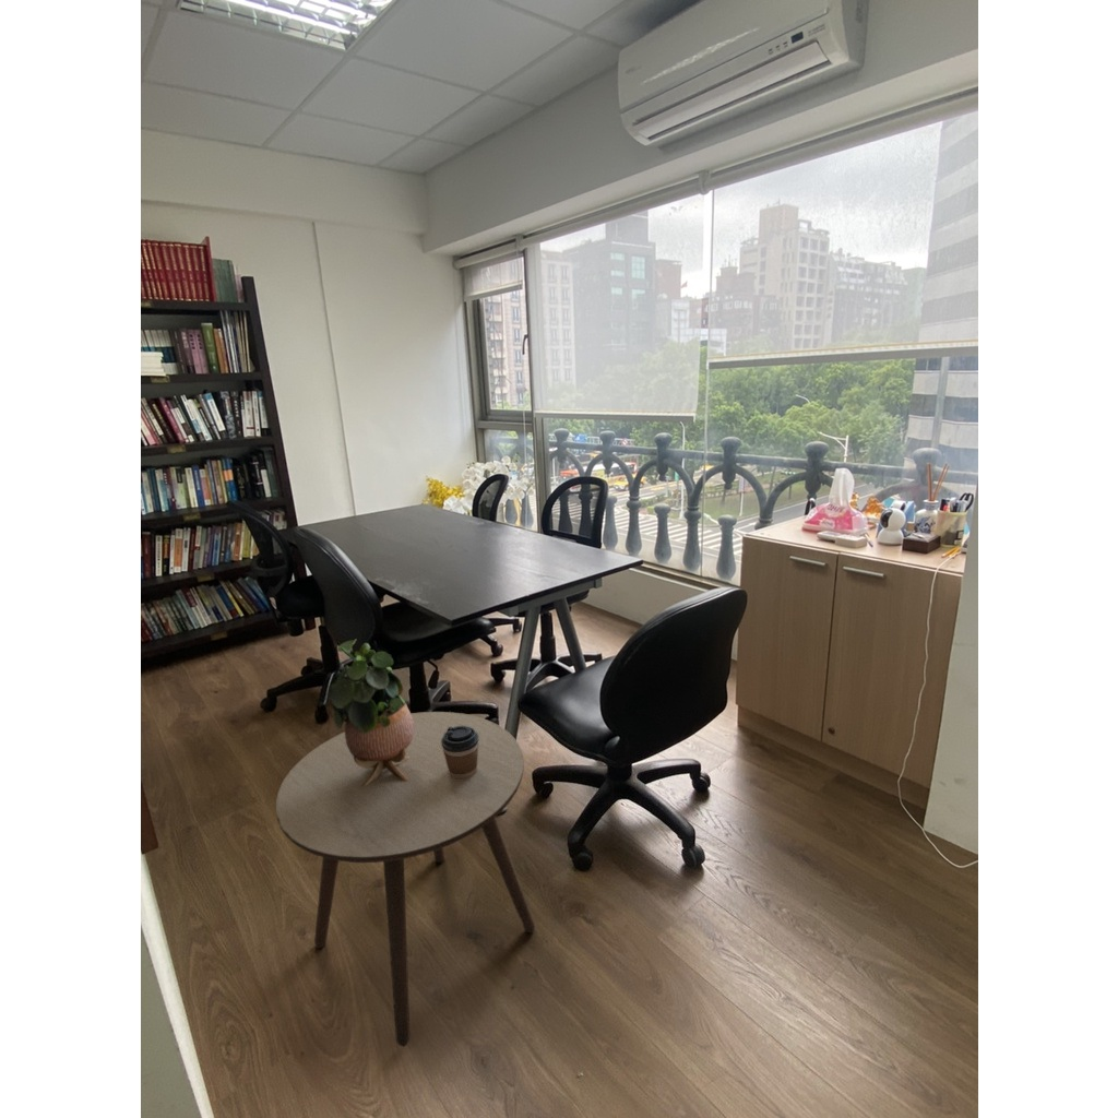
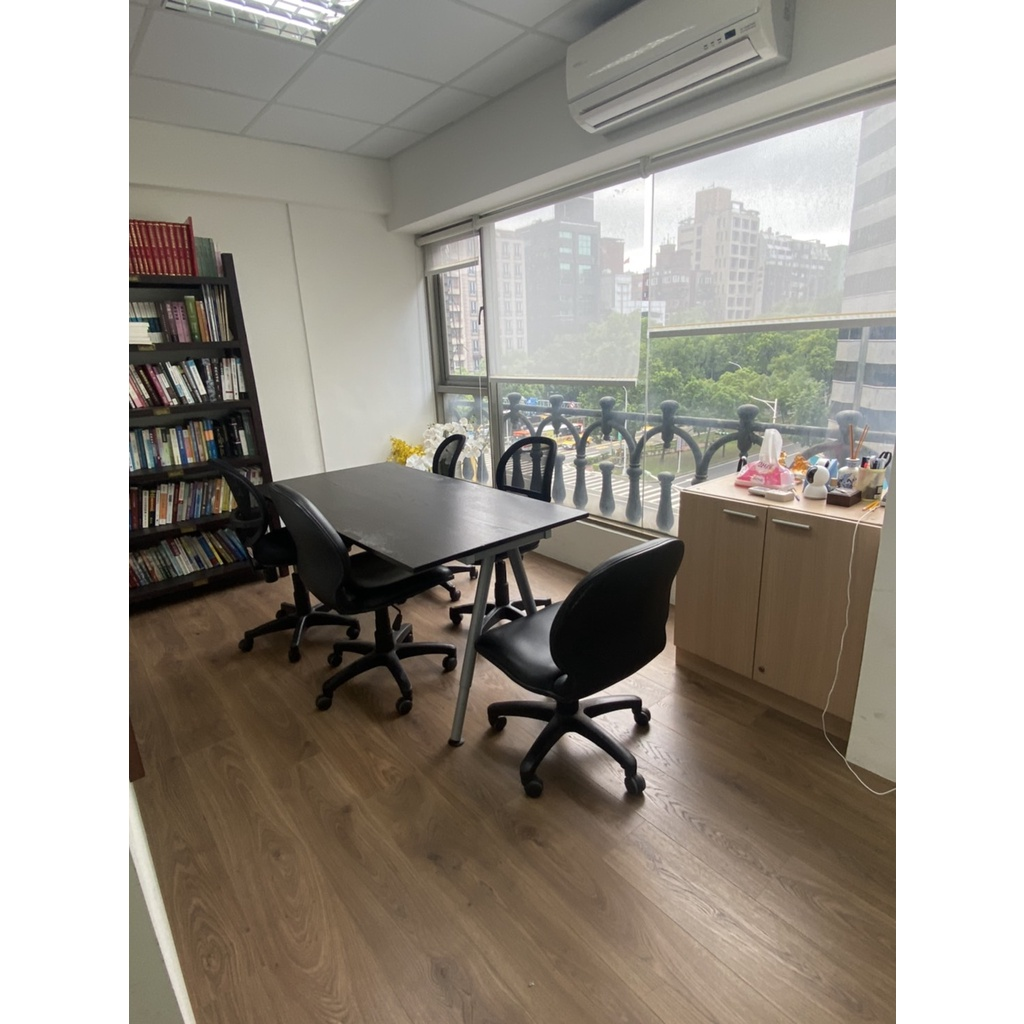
- potted plant (369, 706)
- side table (414, 856)
- coffee cup (461, 749)
